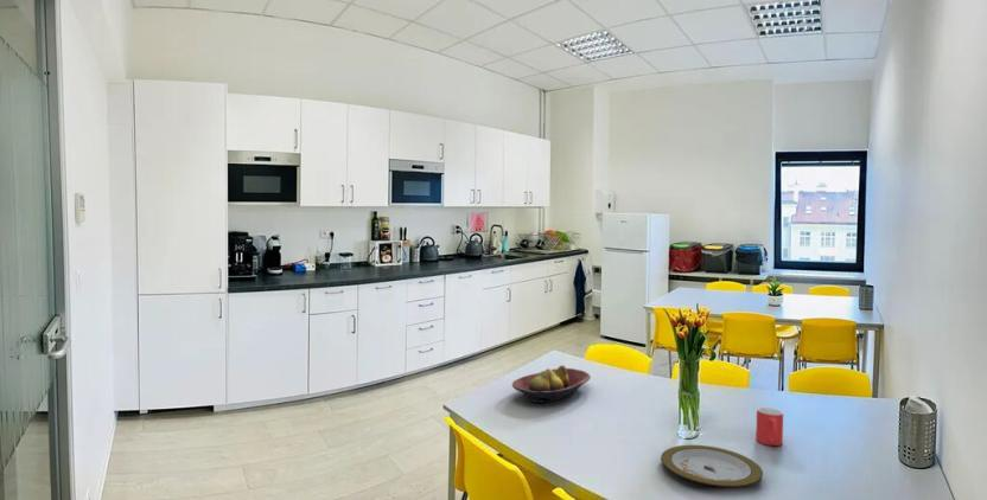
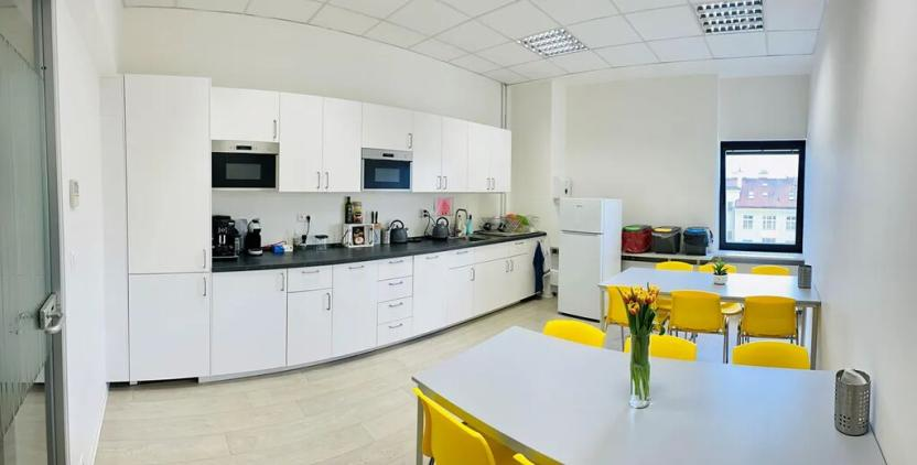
- mug (770, 428)
- fruit bowl (552, 380)
- plate (709, 467)
